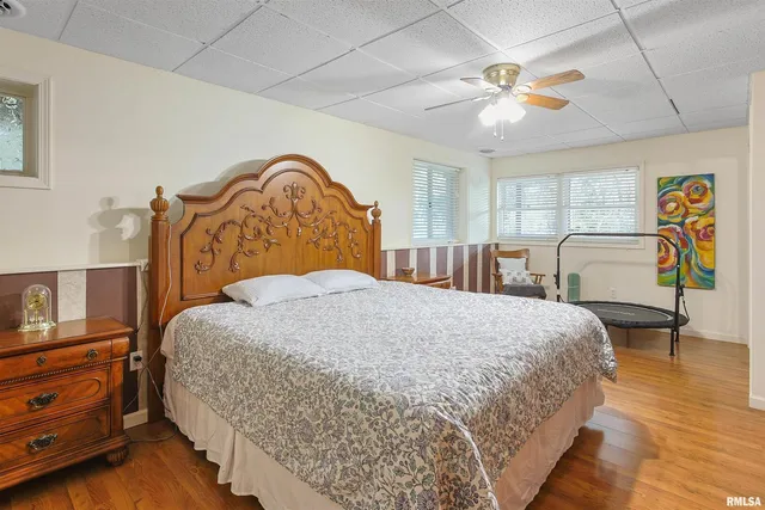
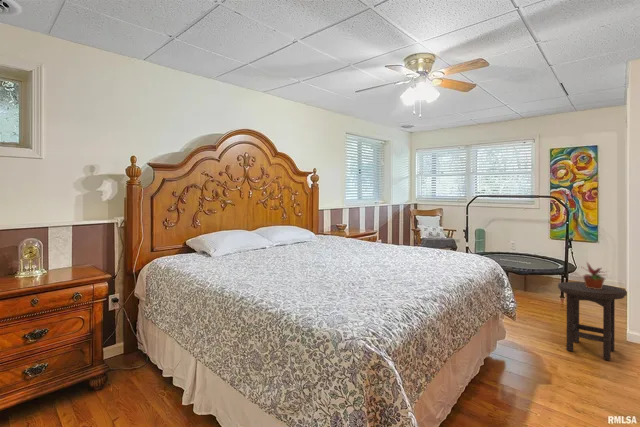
+ potted plant (593, 274)
+ stool (590, 326)
